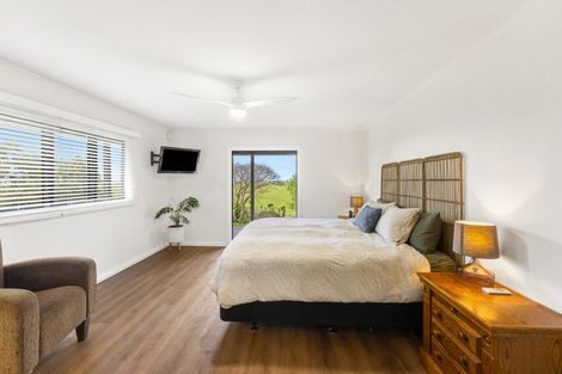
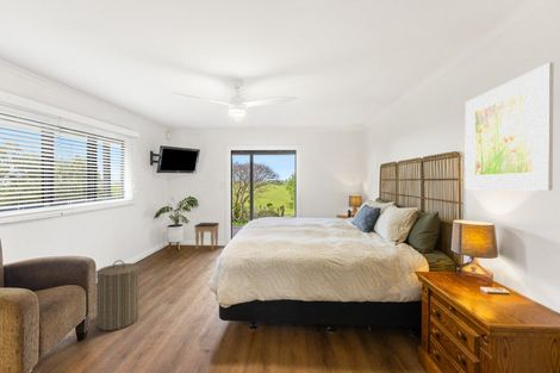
+ footstool (206, 231)
+ laundry hamper (118, 290)
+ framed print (500, 137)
